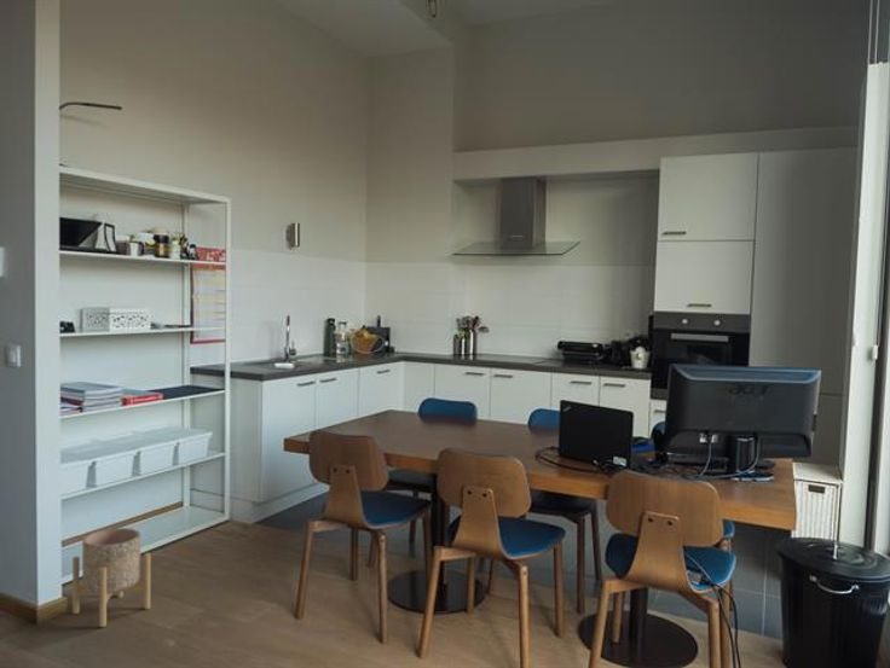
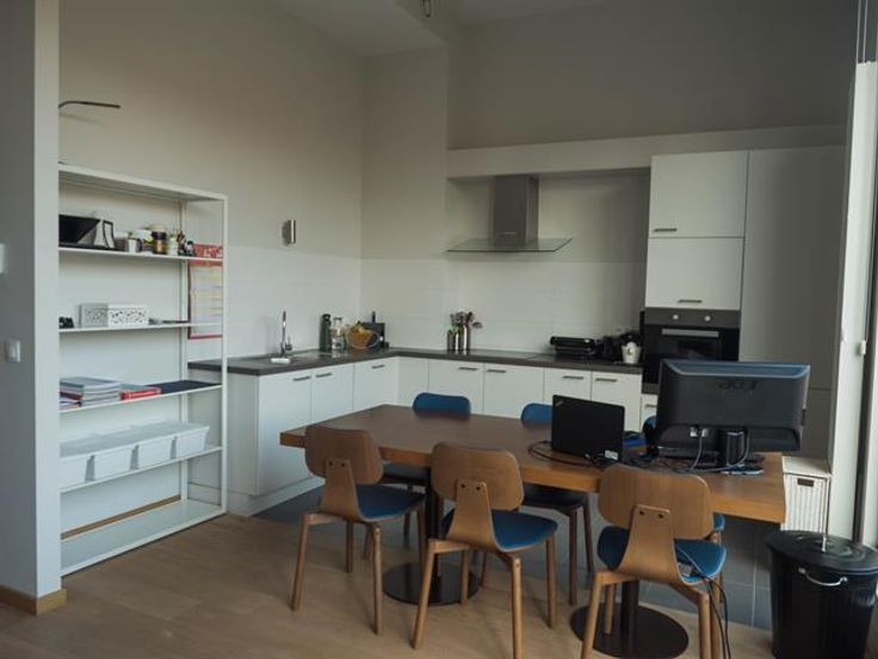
- planter (111, 573)
